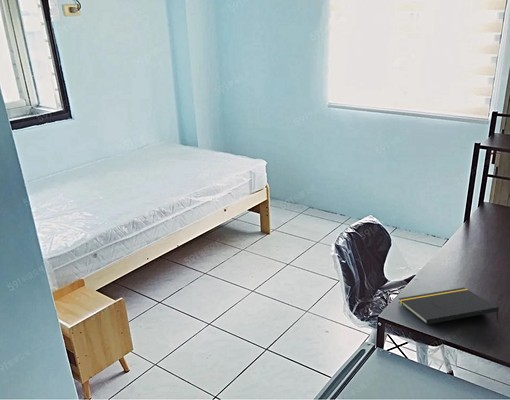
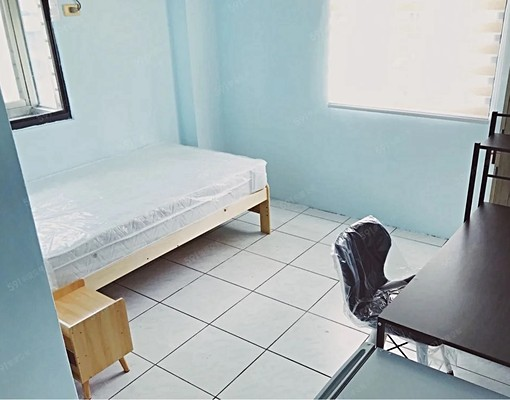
- notepad (446, 304)
